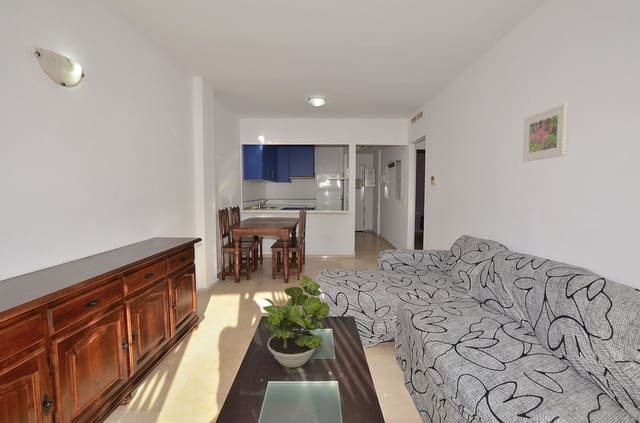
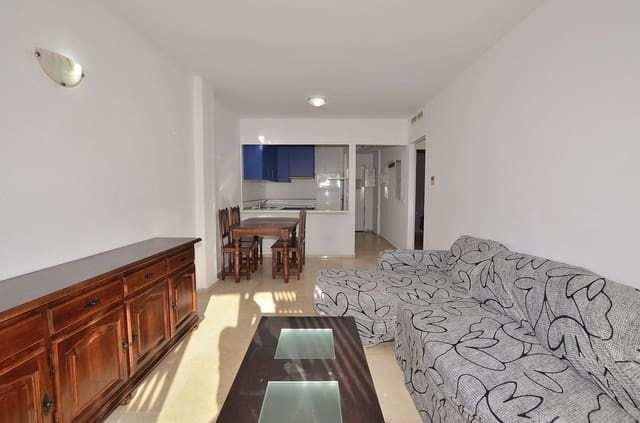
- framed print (543, 135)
- potted plant (296, 320)
